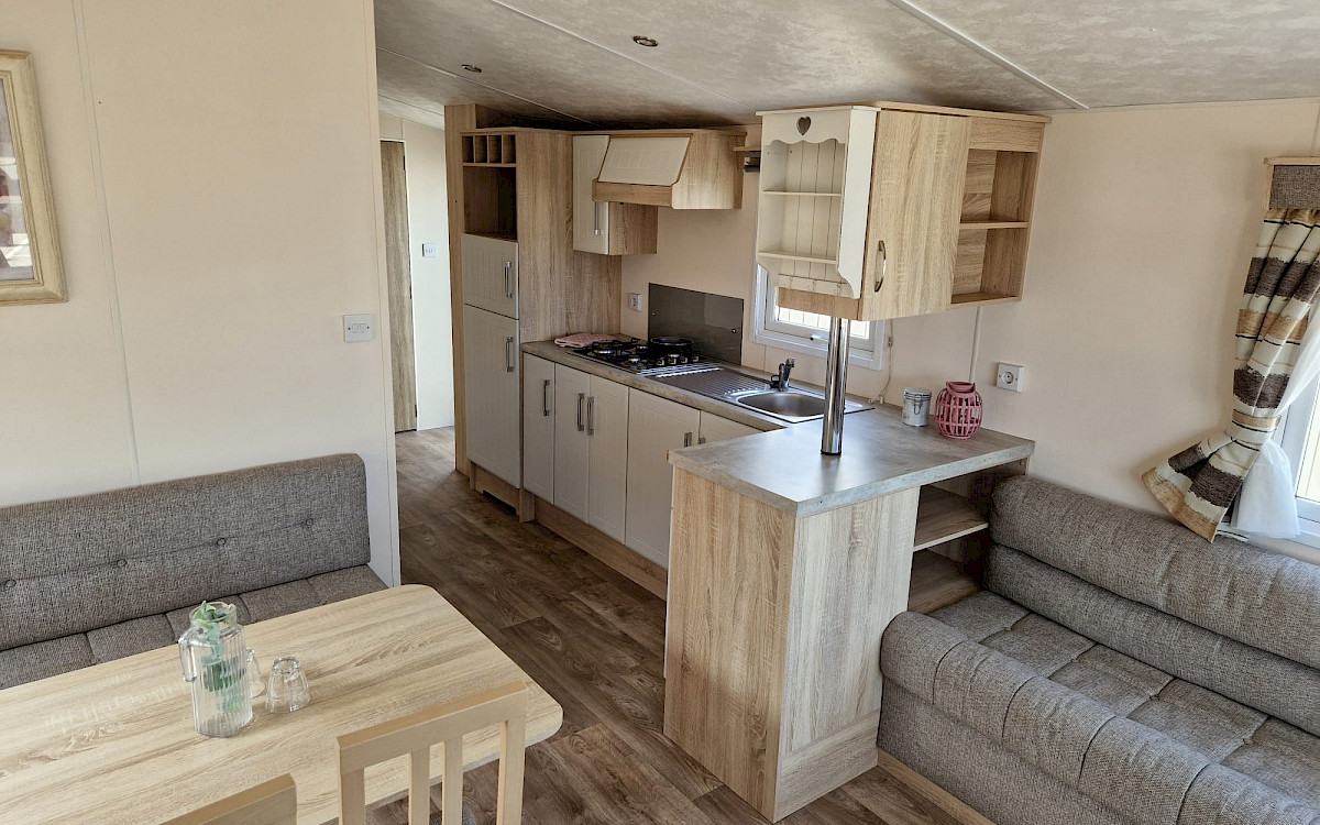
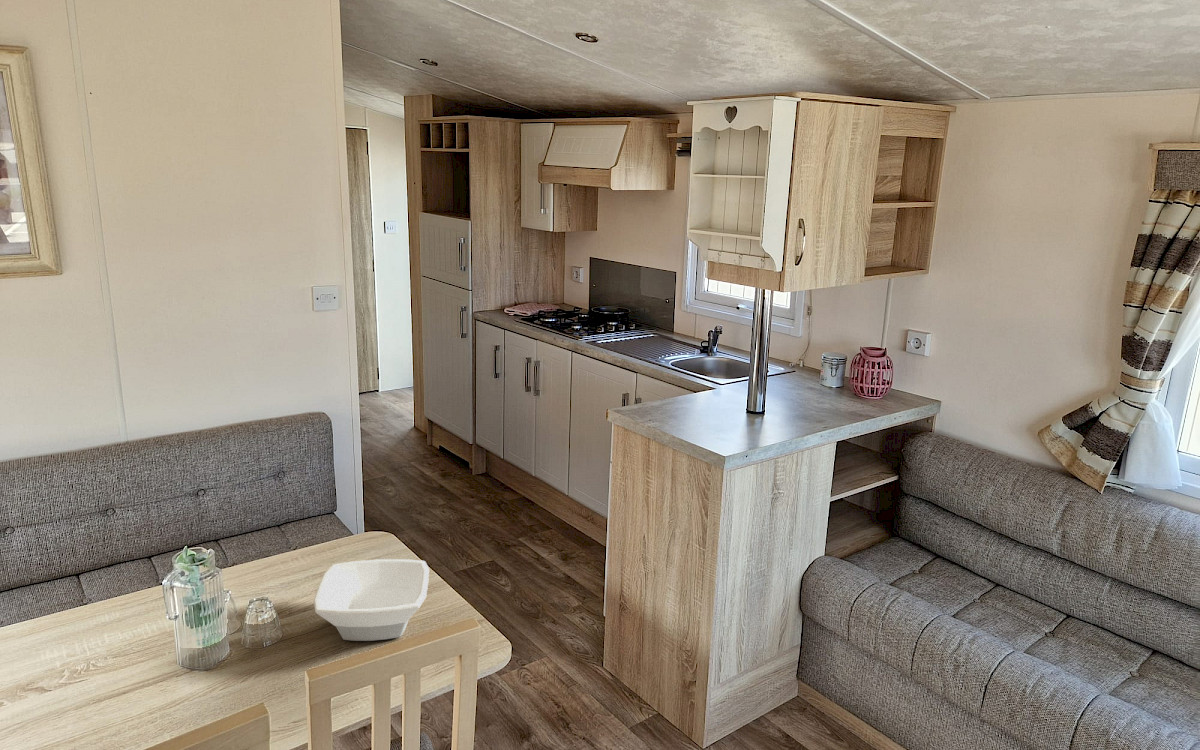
+ bowl (374, 603)
